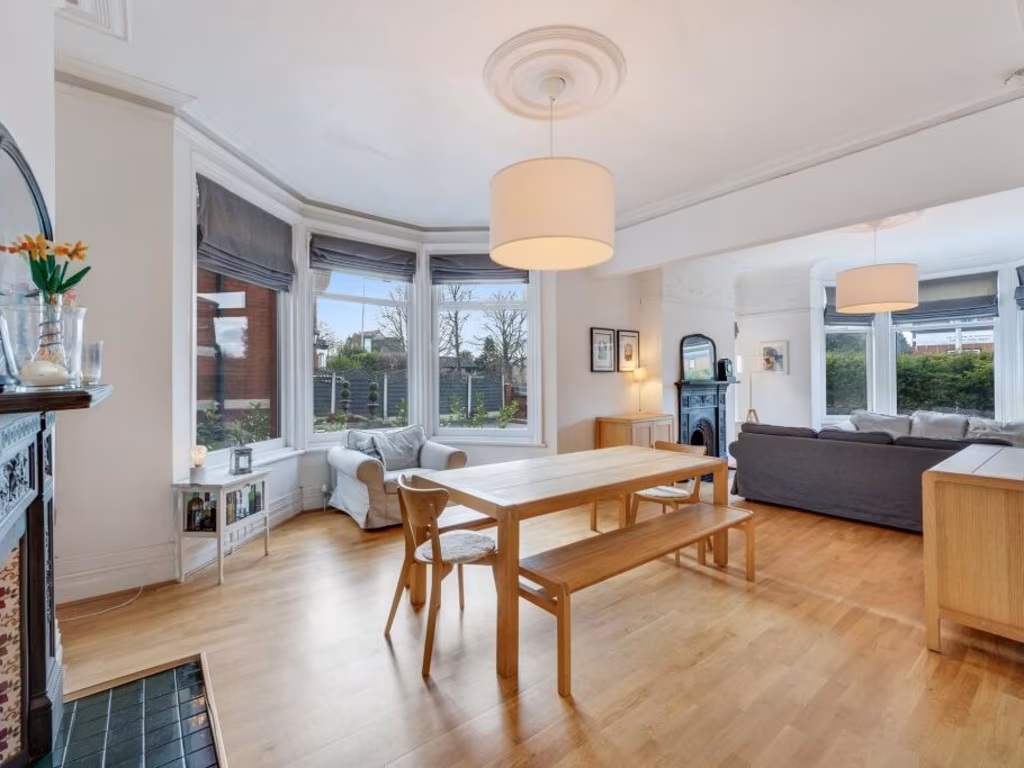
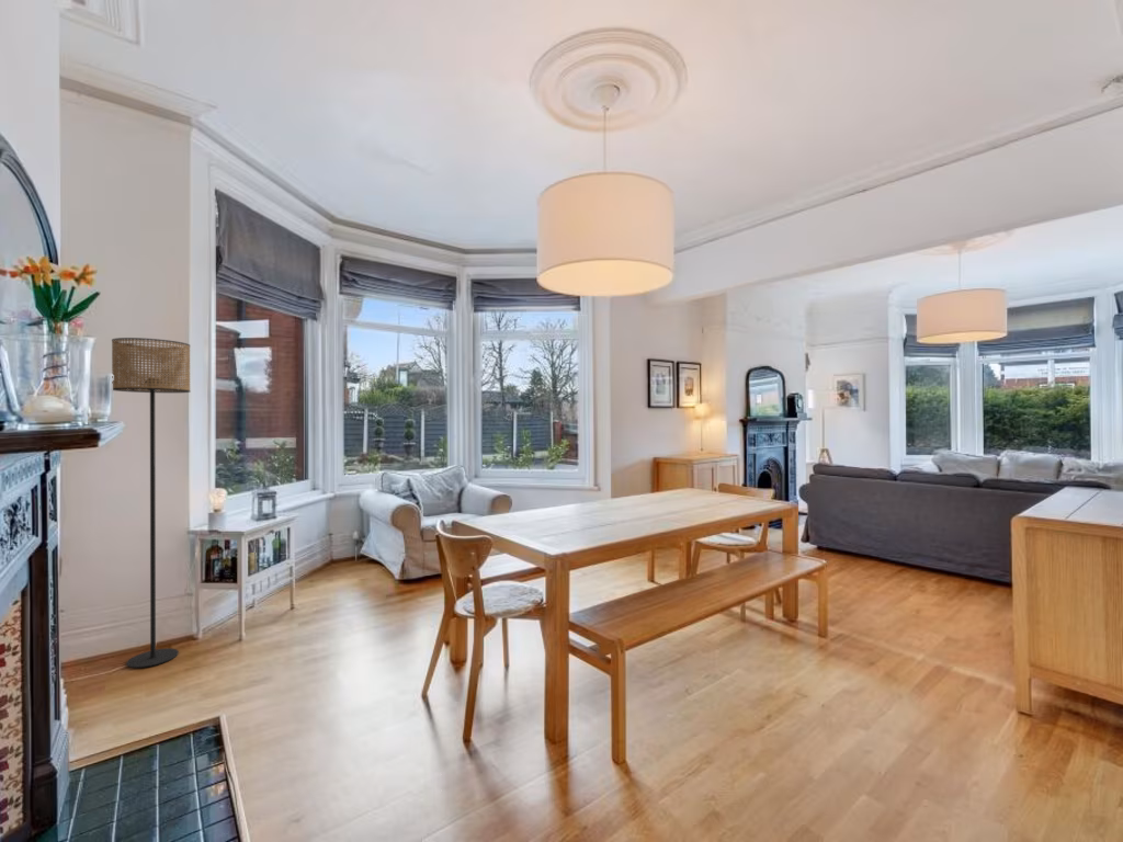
+ floor lamp (152, 500)
